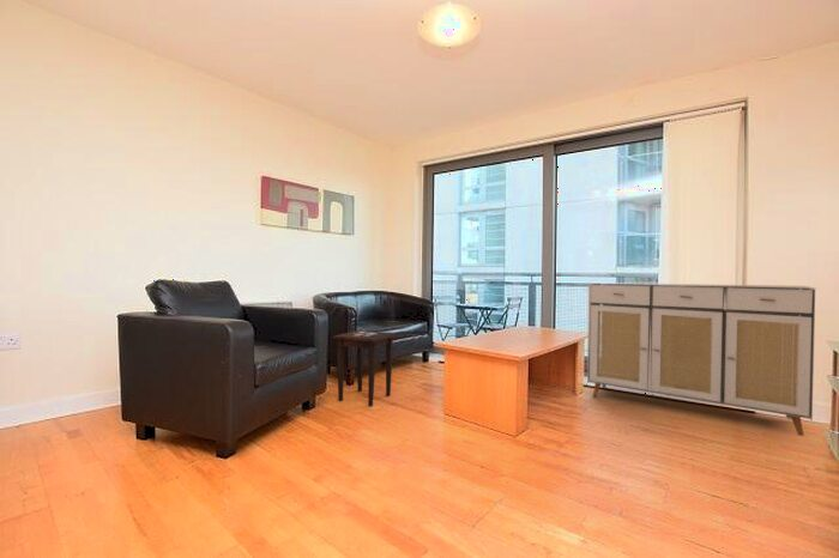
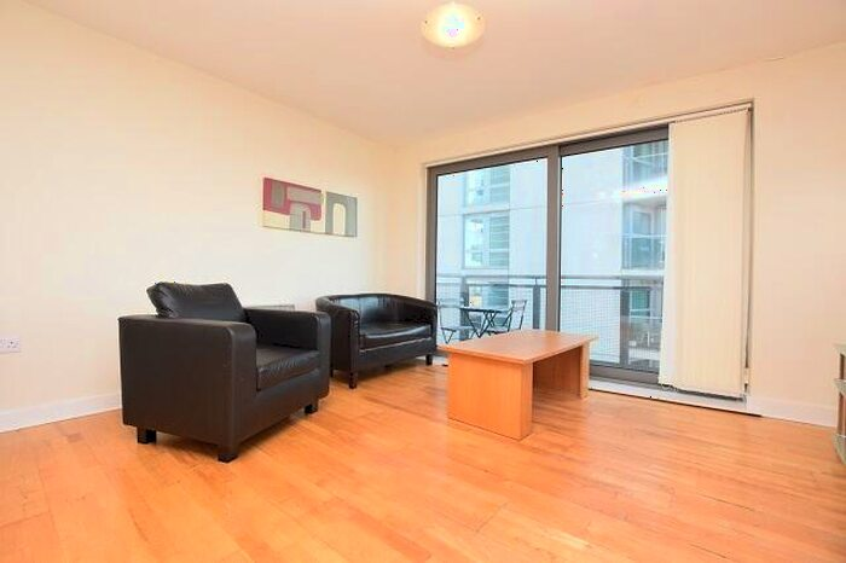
- sideboard (686, 345)
- side table (362, 364)
